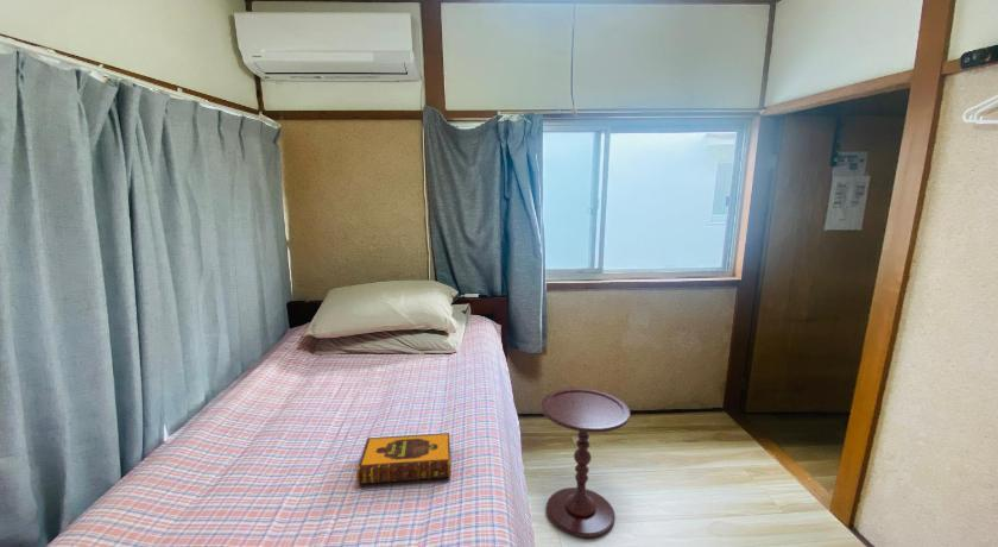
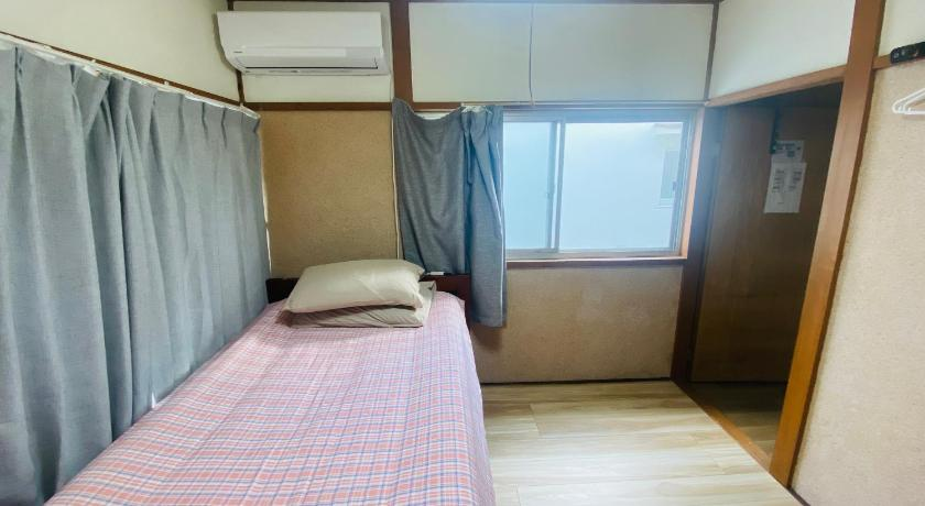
- side table (582, 459)
- hardback book (406, 458)
